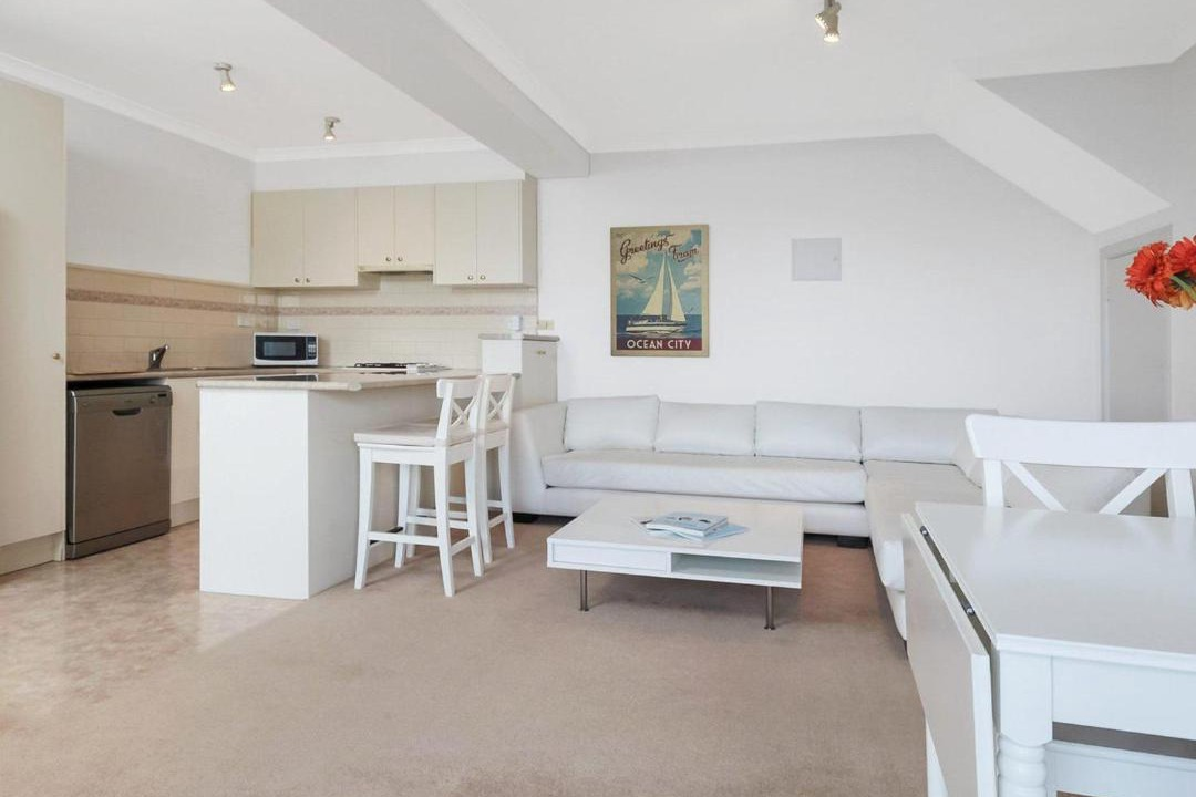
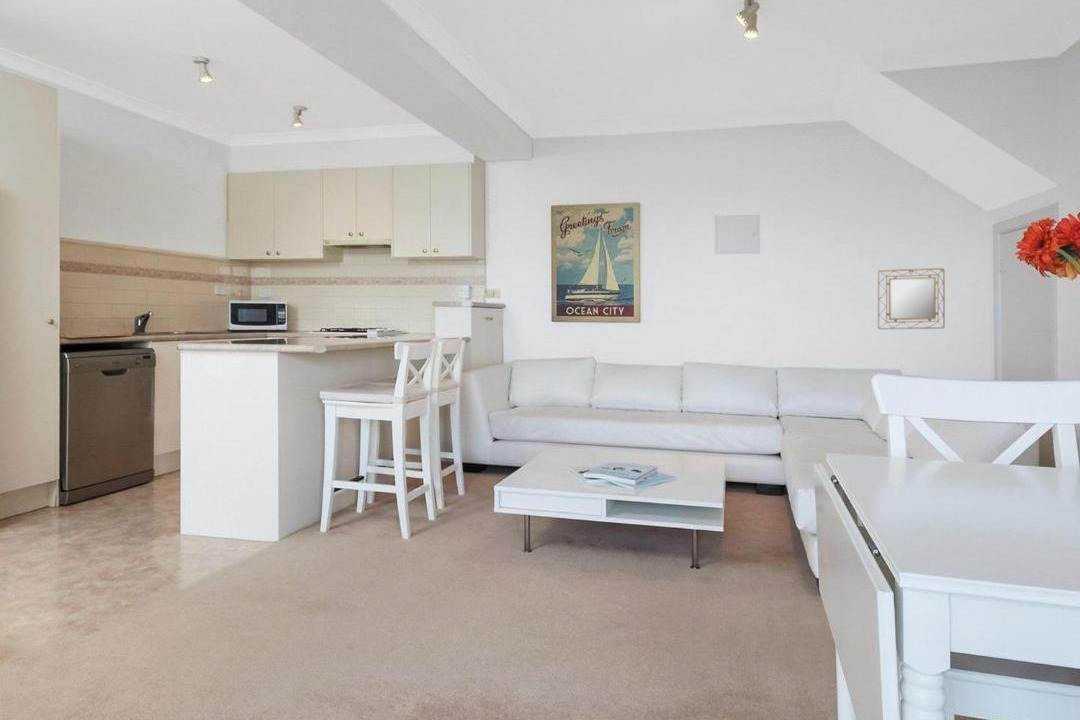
+ home mirror (911, 298)
